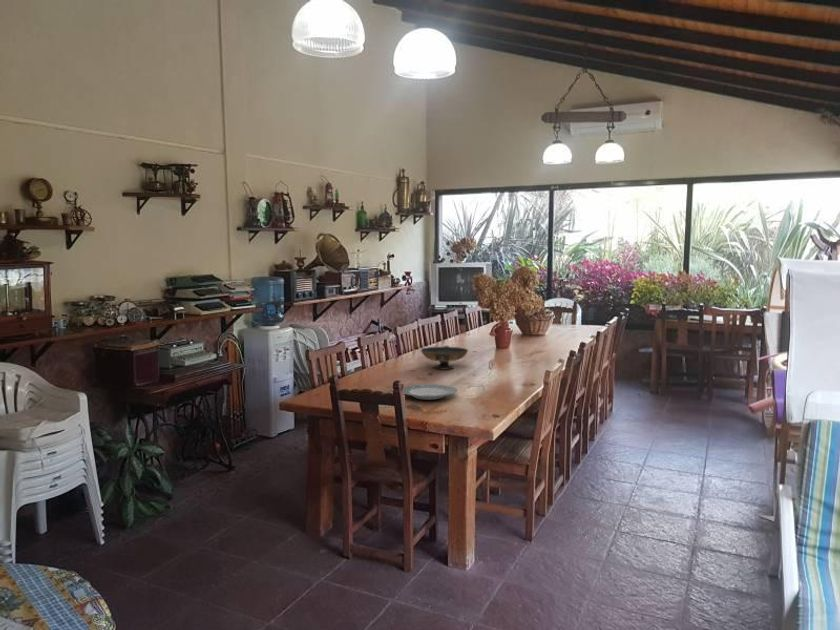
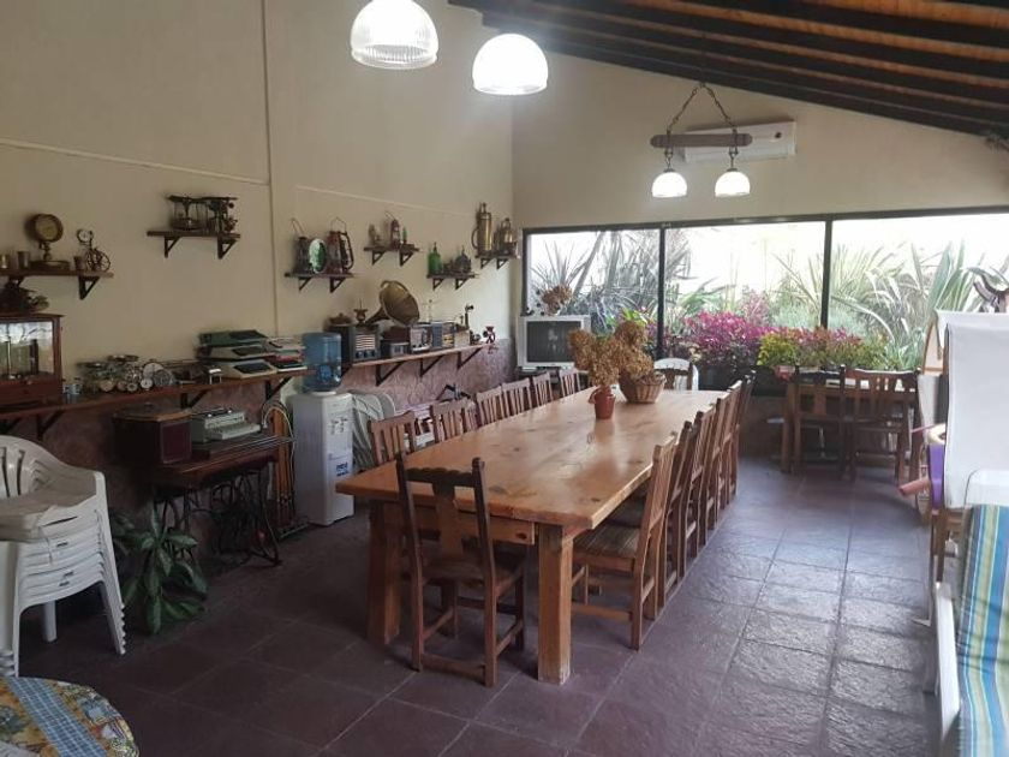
- plate (428, 393)
- decorative bowl (444, 358)
